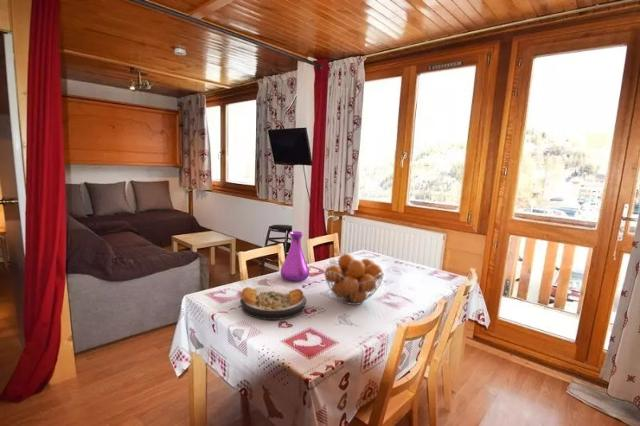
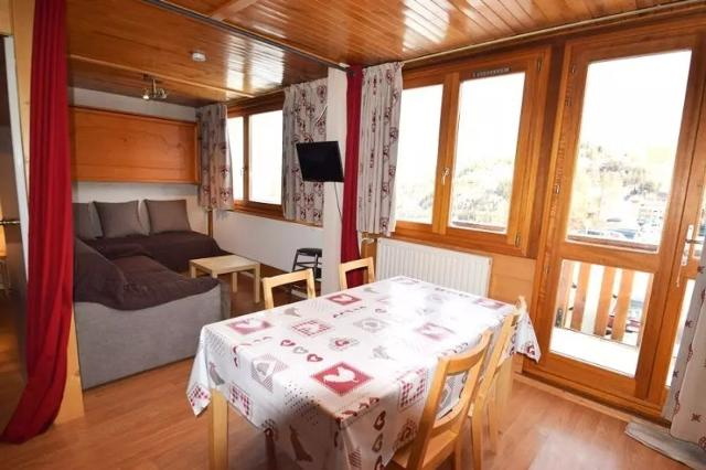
- vase (295, 255)
- fruit basket (352, 278)
- plate (273, 298)
